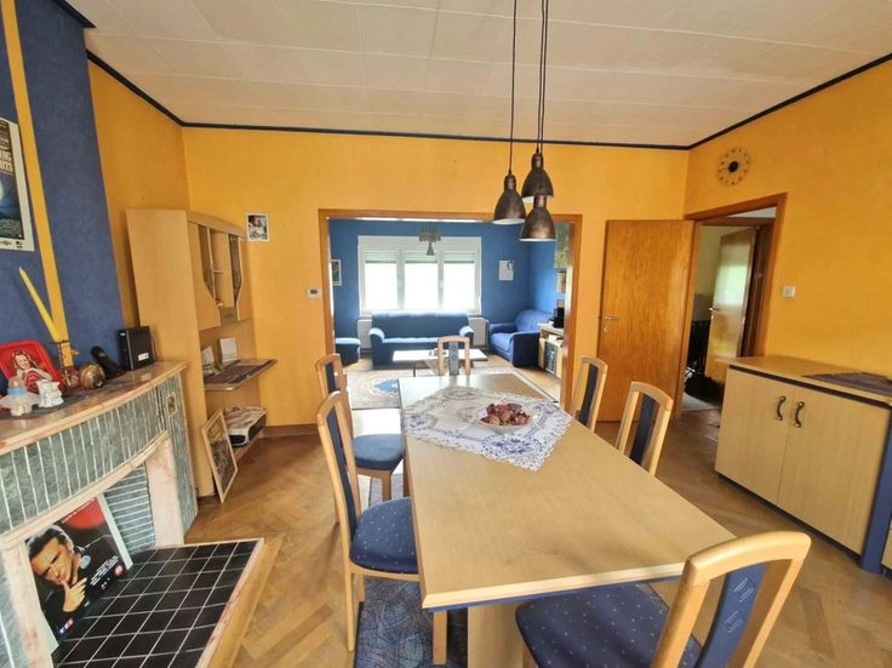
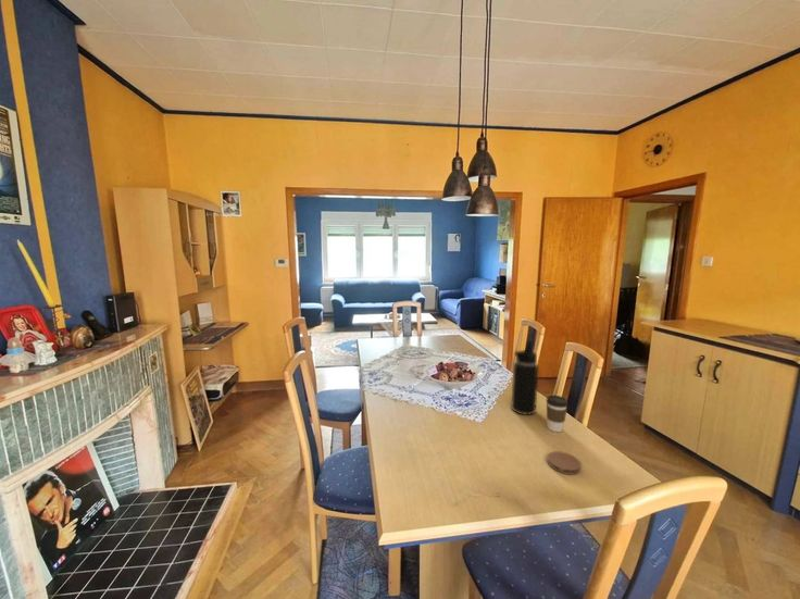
+ water bottle (524, 377)
+ coffee cup (555, 413)
+ coaster (563, 462)
